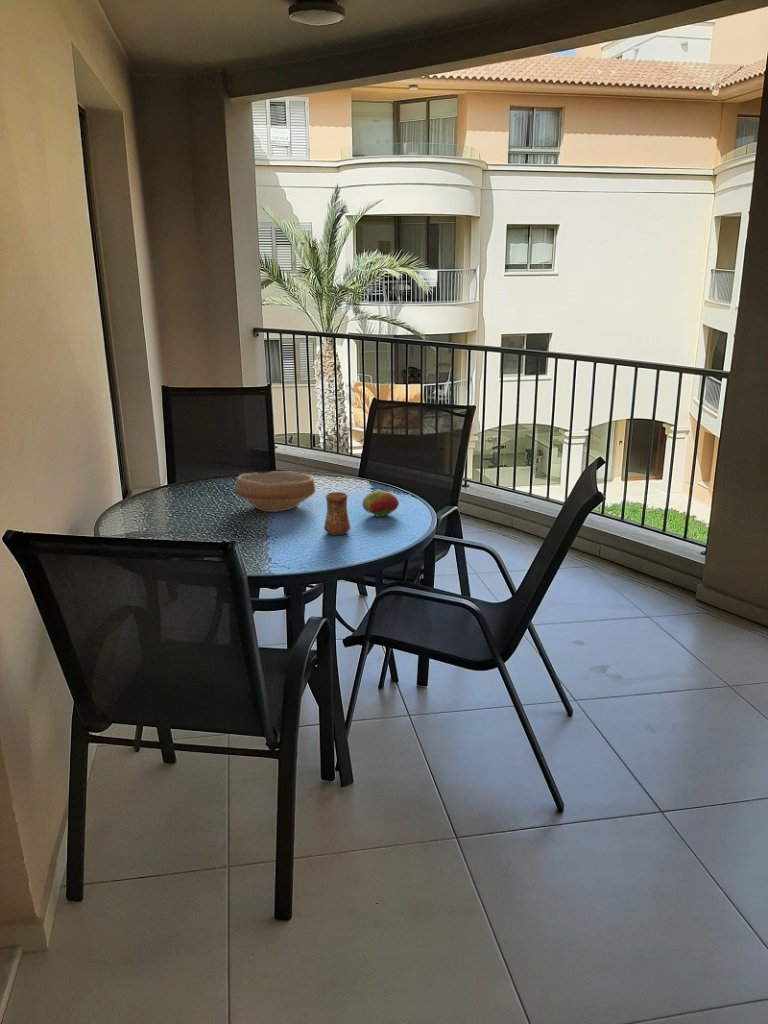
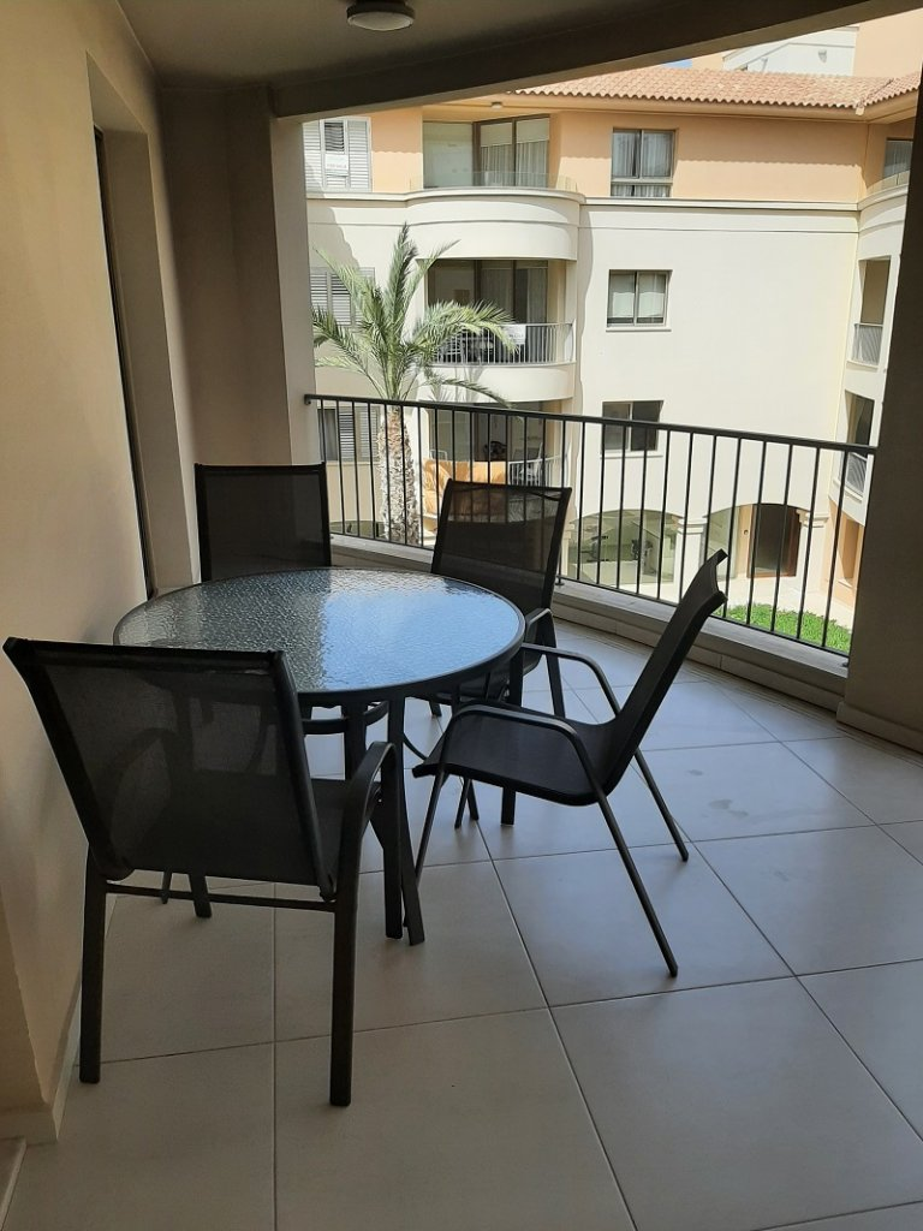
- cup (336, 513)
- bowl (275, 490)
- fruit (380, 502)
